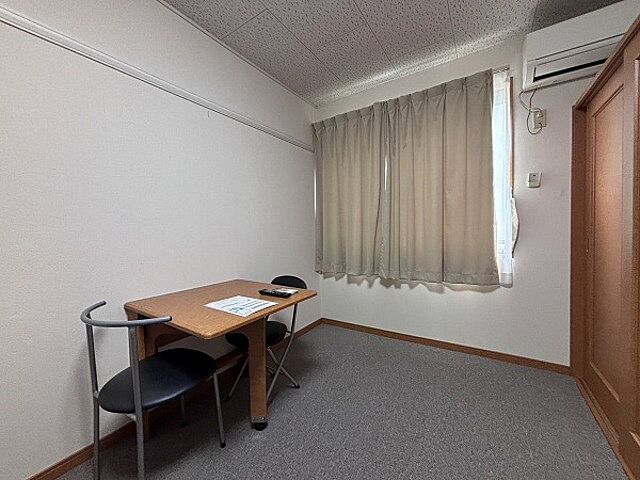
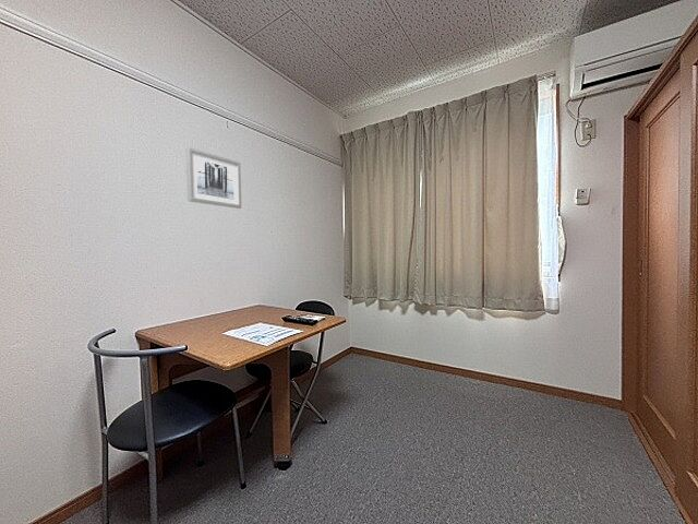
+ wall art (216, 180)
